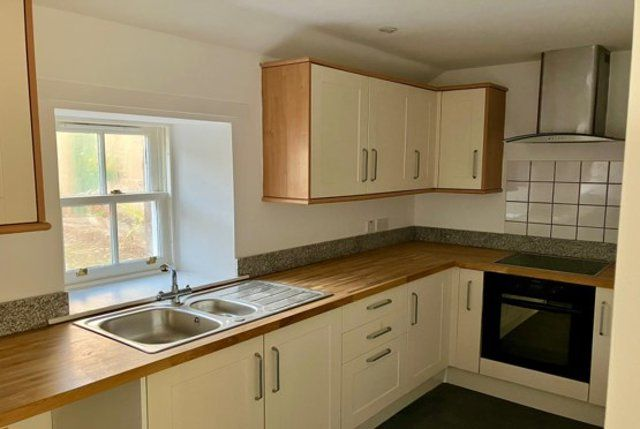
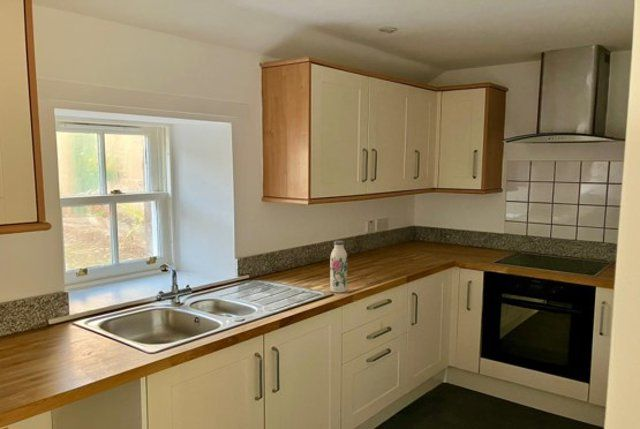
+ water bottle (338, 265)
